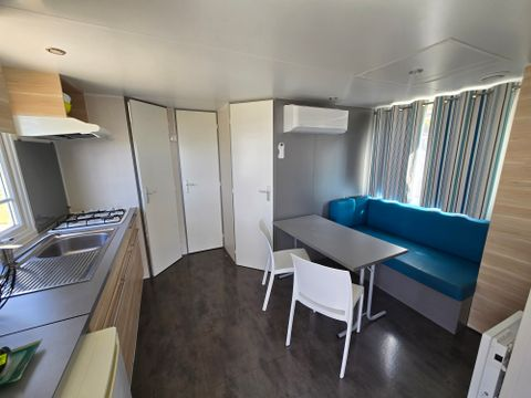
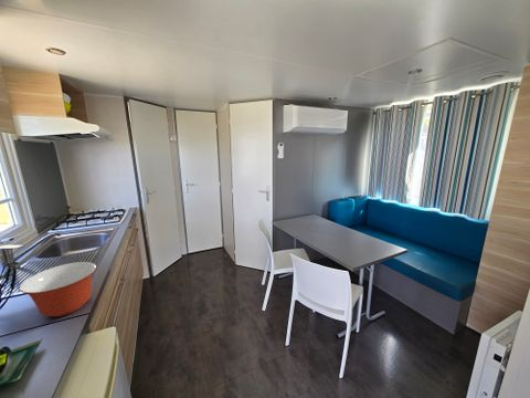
+ mixing bowl (64, 291)
